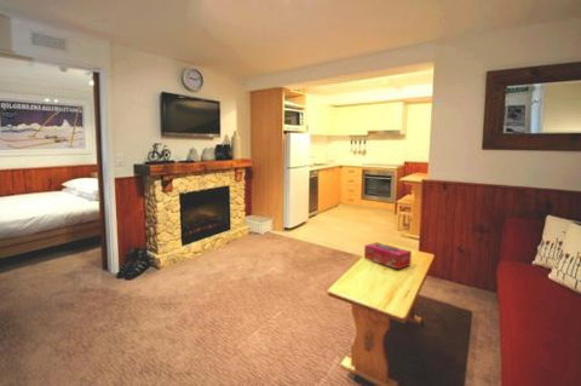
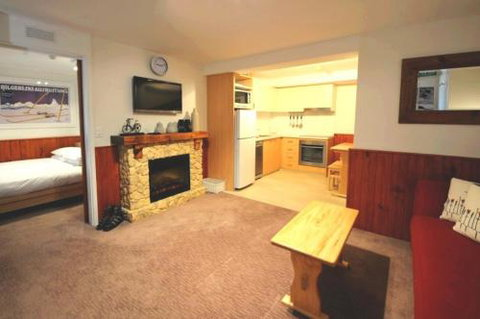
- tissue box (386, 254)
